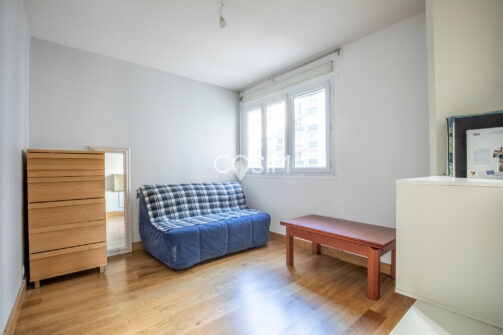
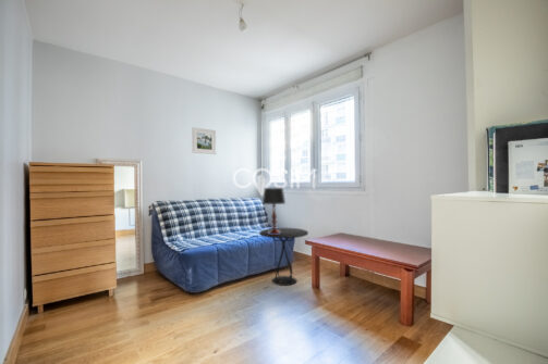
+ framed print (204, 141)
+ table lamp (273, 210)
+ side table (285, 256)
